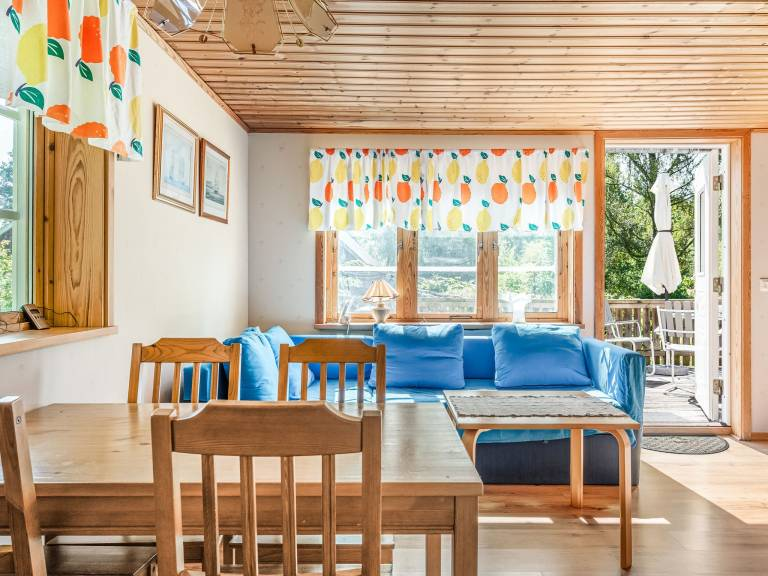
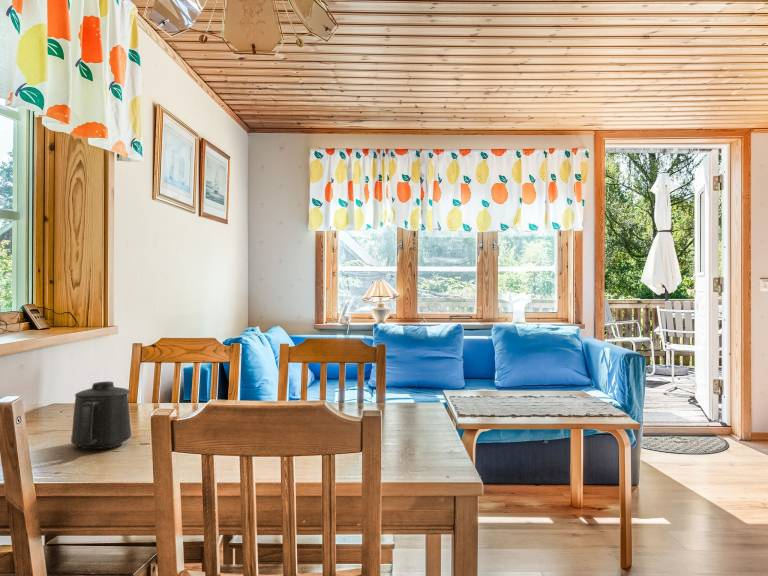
+ mug (103, 414)
